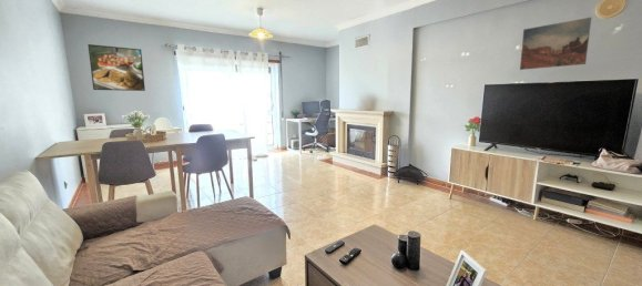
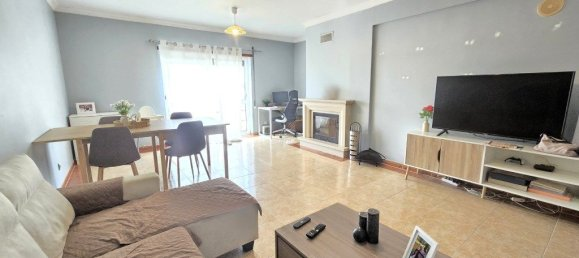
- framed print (118, 69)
- wall art (552, 45)
